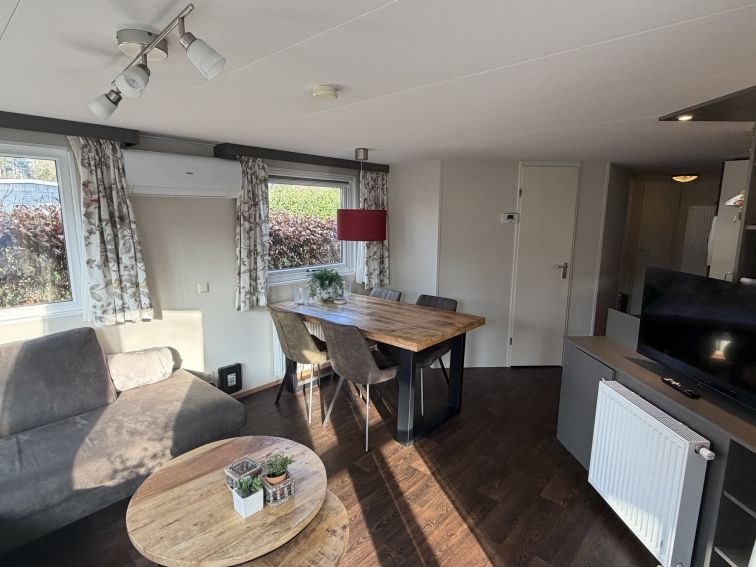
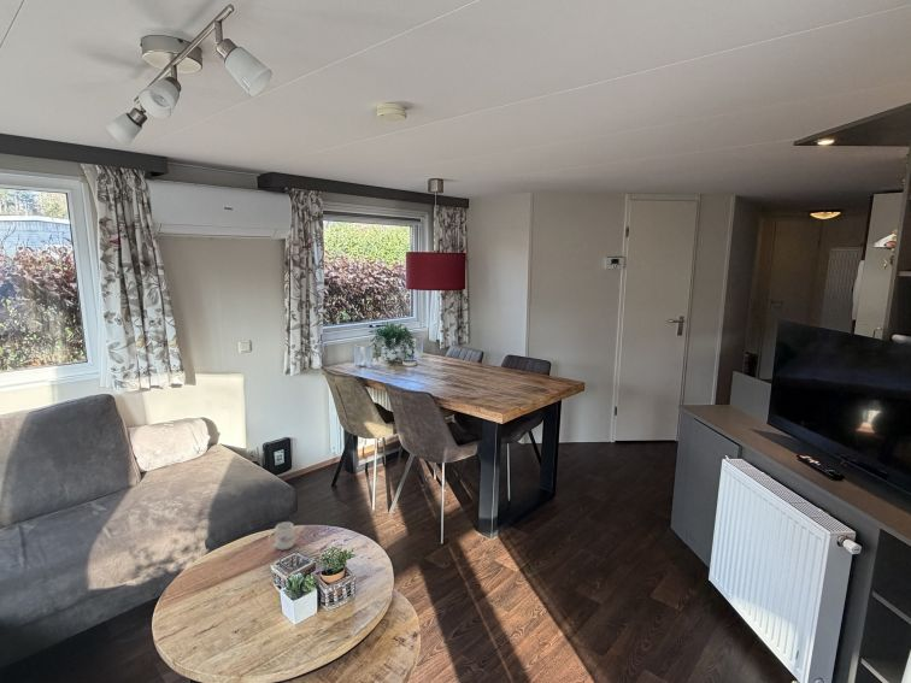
+ mug (281, 536)
